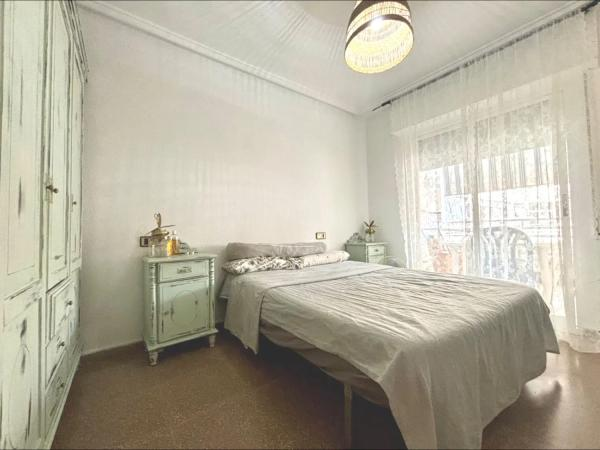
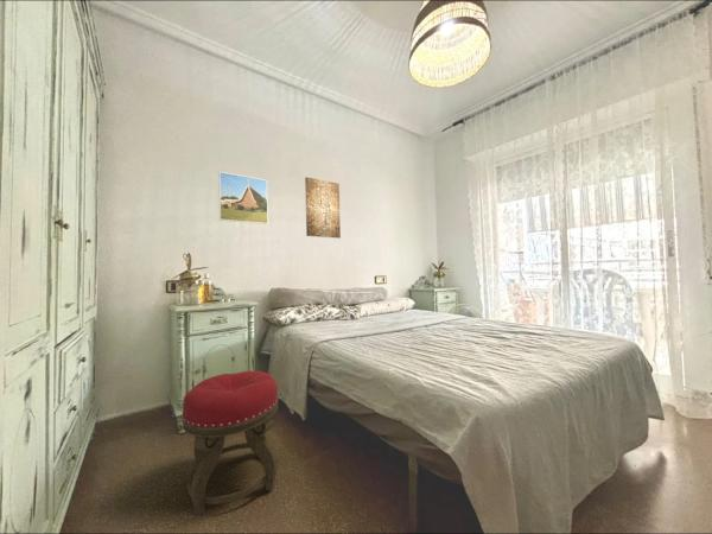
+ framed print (243, 198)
+ stool (233, 430)
+ wall art (323, 208)
